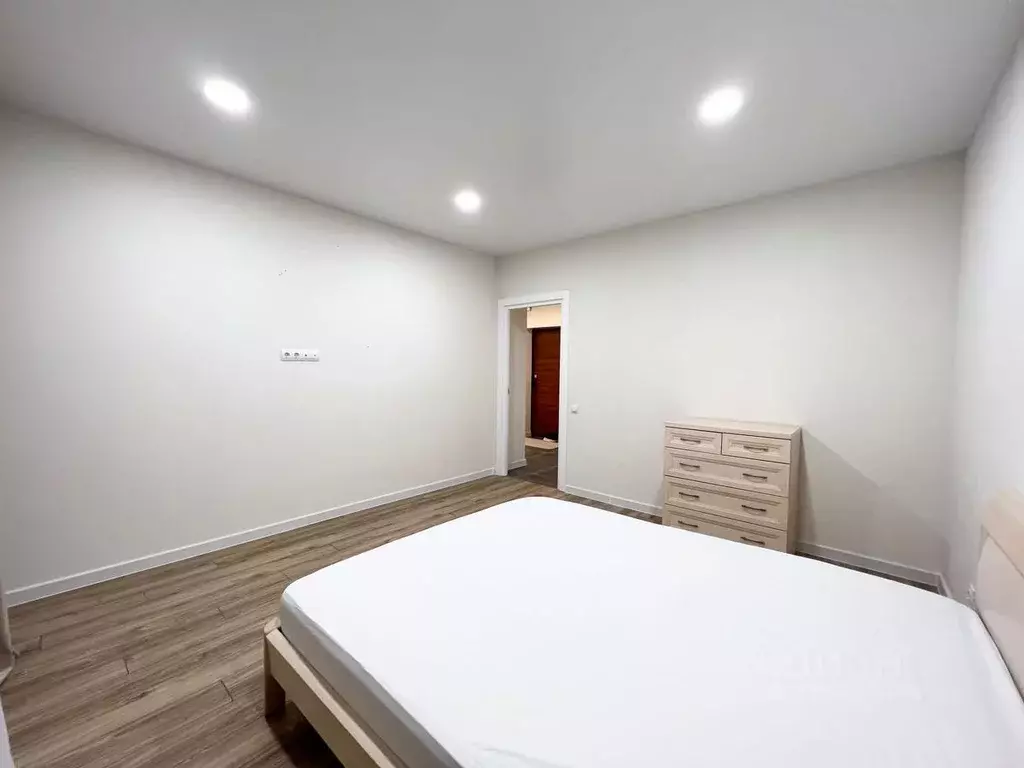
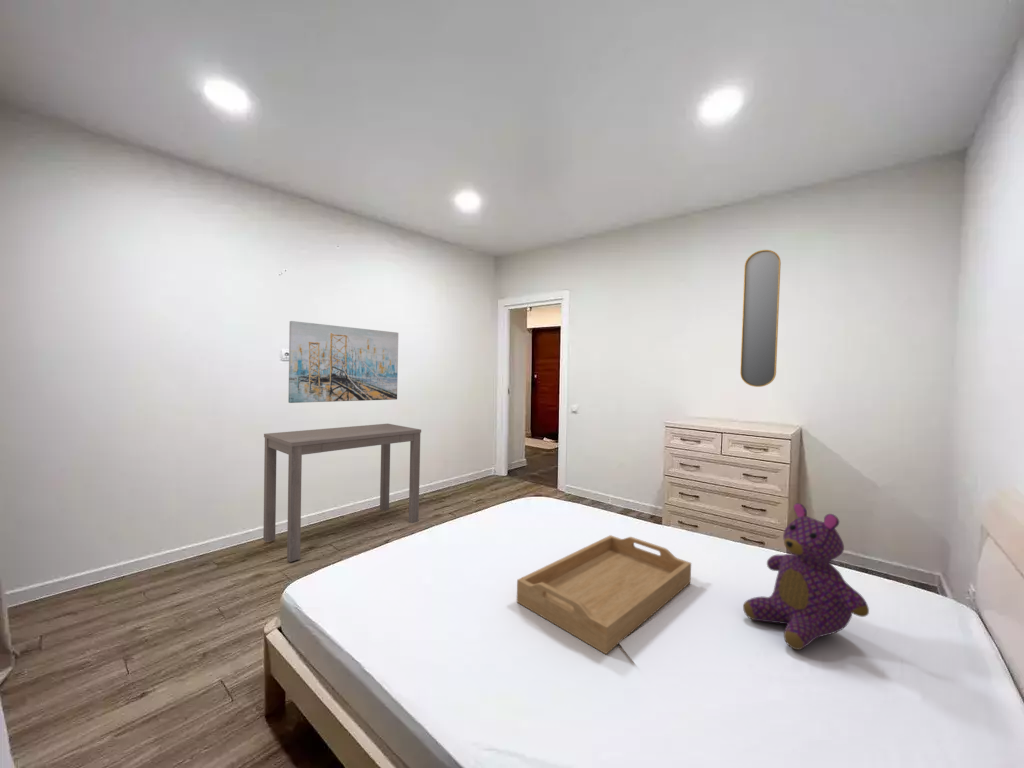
+ wall art (348, 364)
+ desk (343, 449)
+ teddy bear (798, 569)
+ serving tray (608, 578)
+ home mirror (760, 318)
